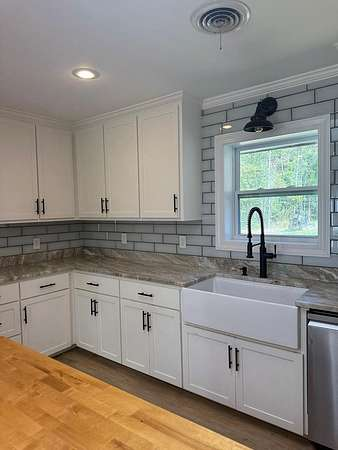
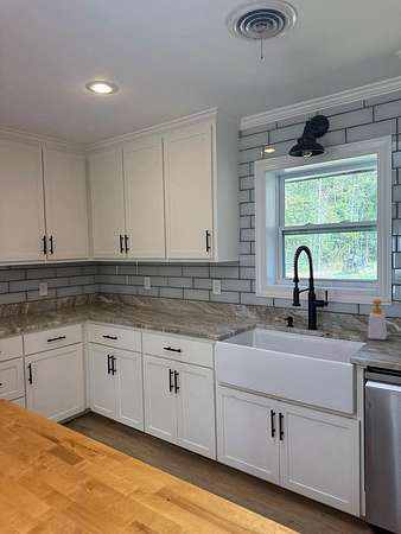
+ soap bottle (381, 318)
